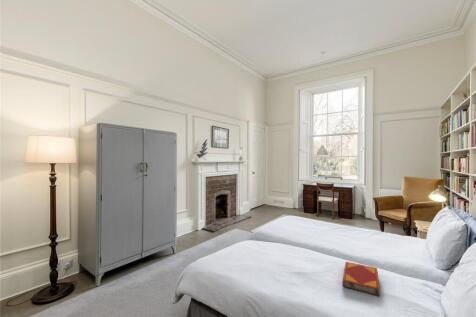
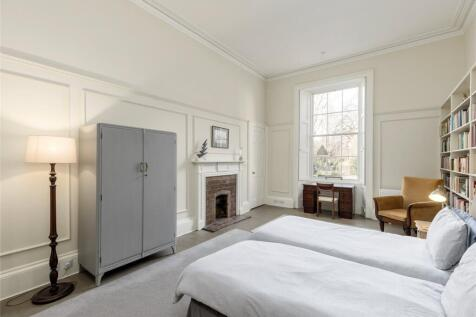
- hardback book (360, 276)
